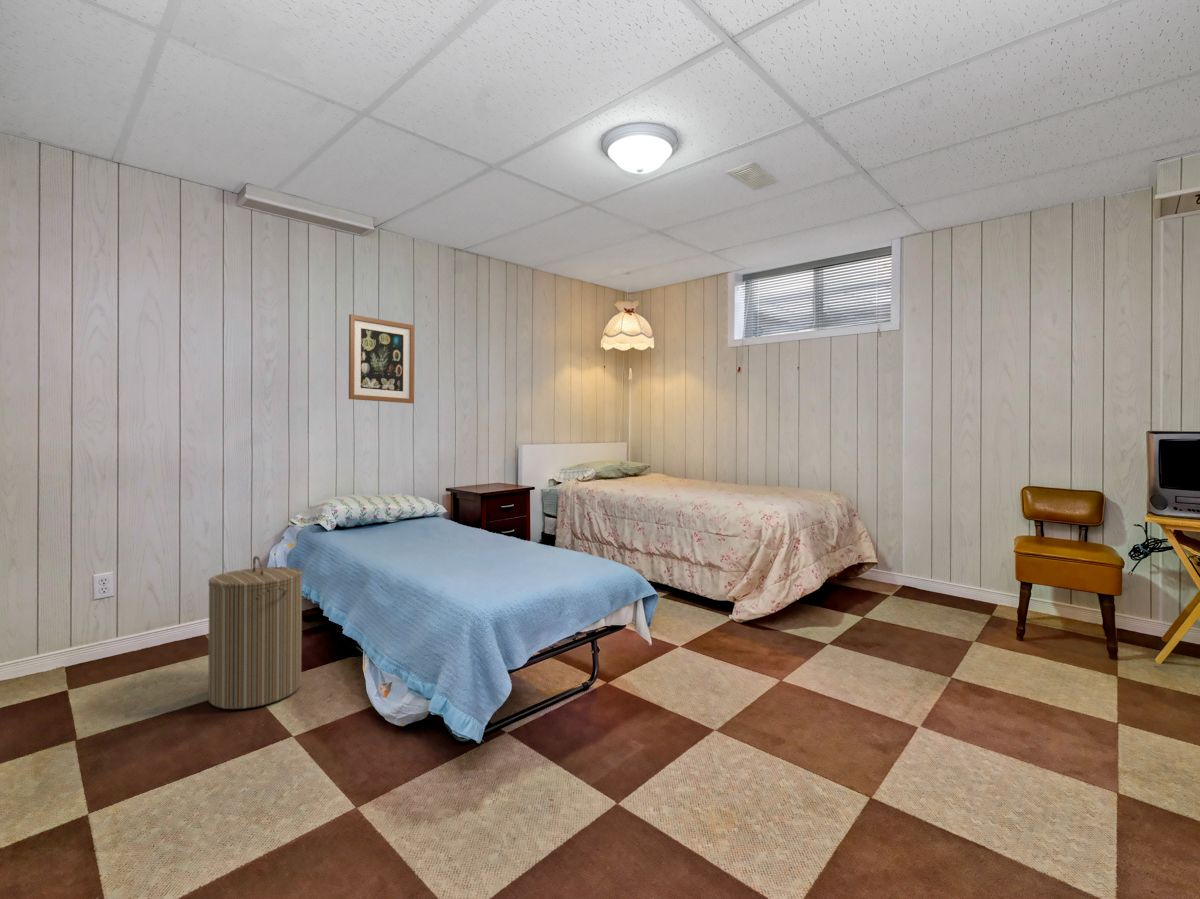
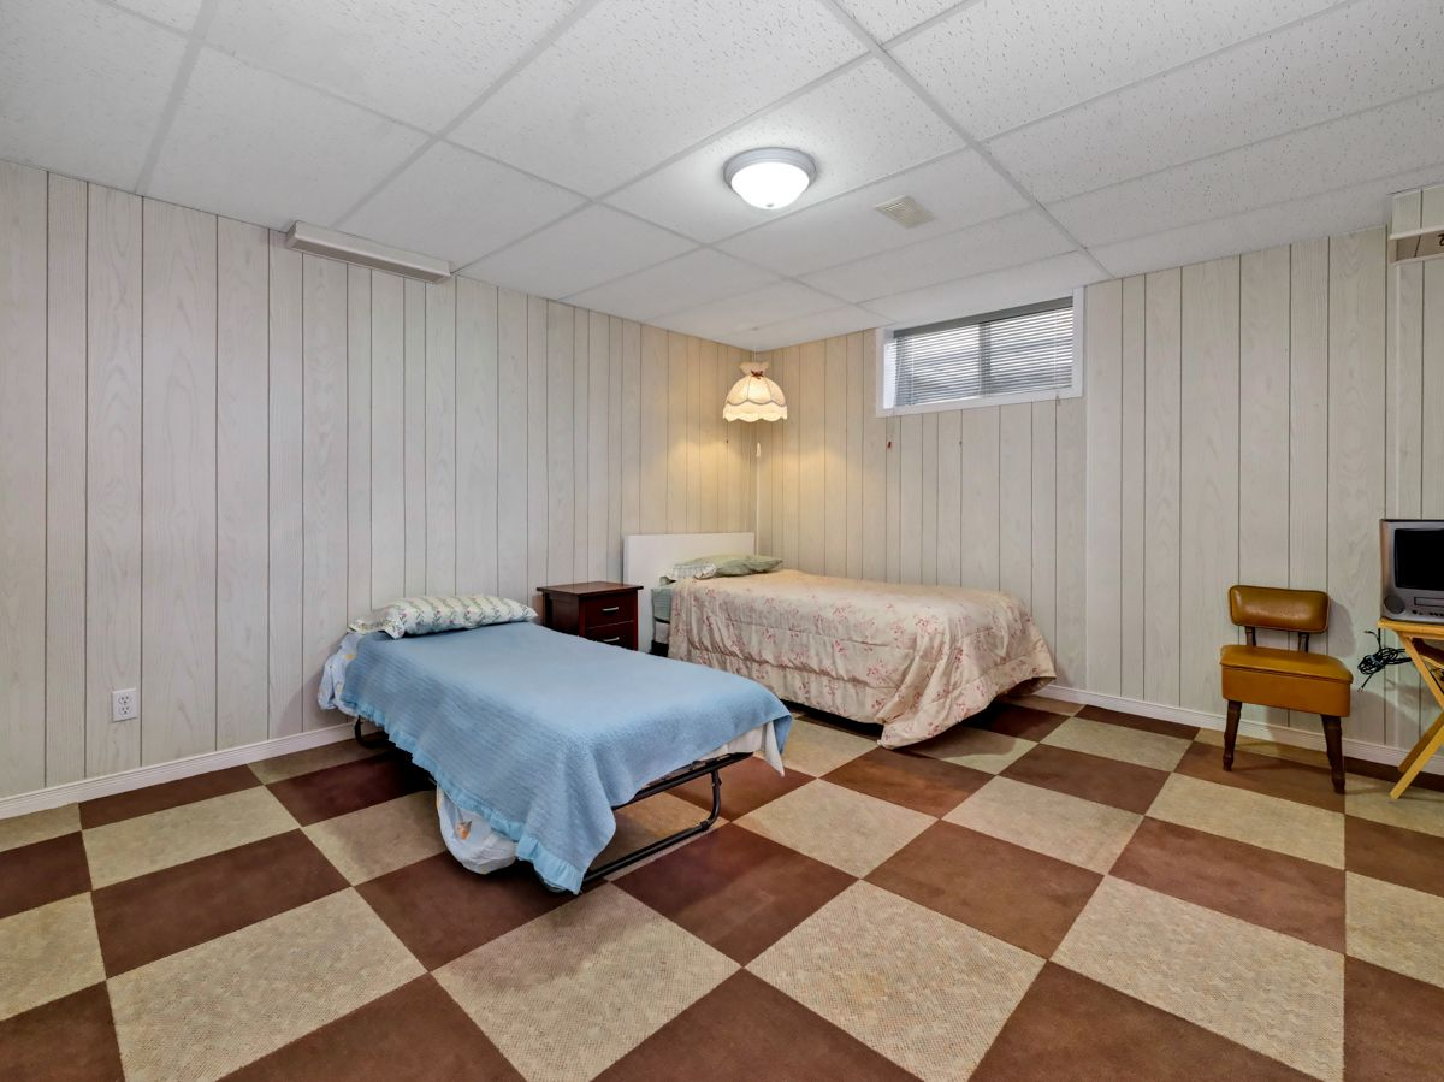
- laundry hamper (256, 624)
- wall art (382, 360)
